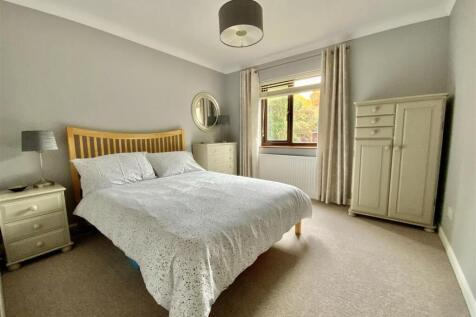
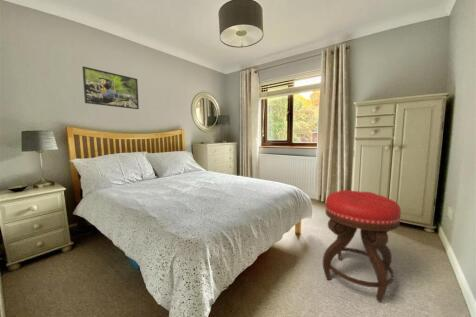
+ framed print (113, 90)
+ stool (361, 237)
